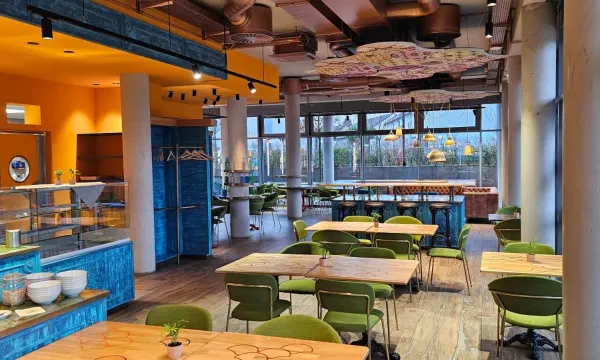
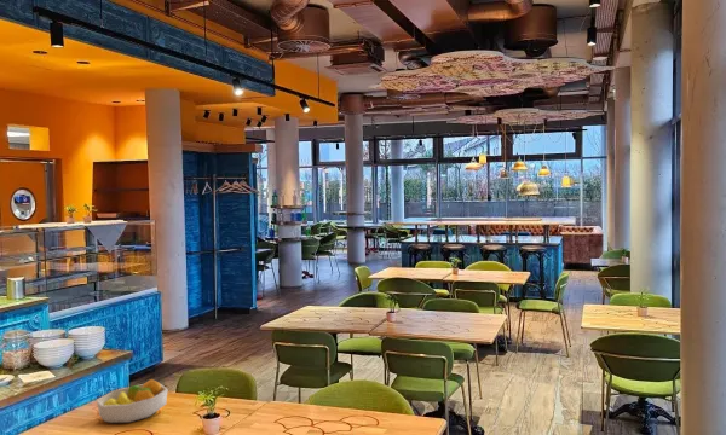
+ fruit bowl (133, 400)
